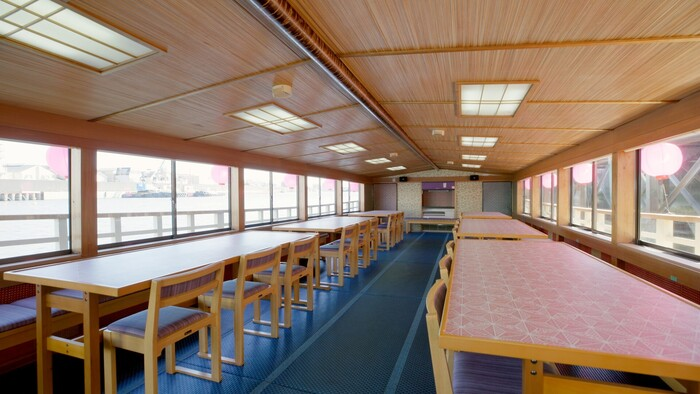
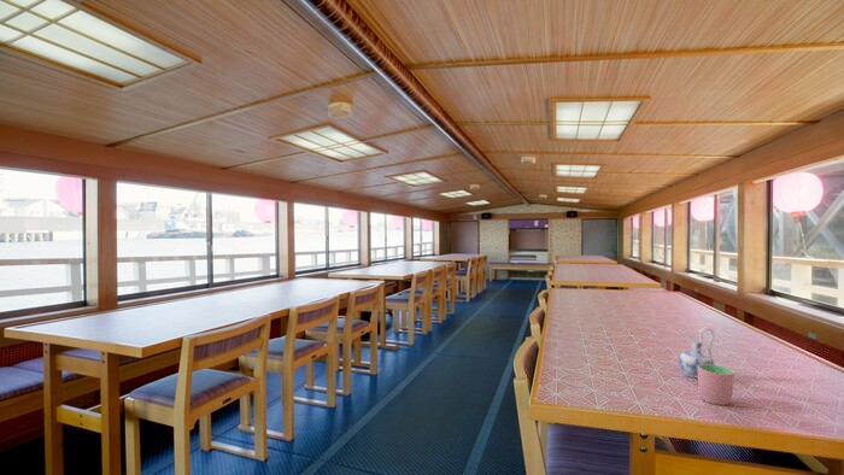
+ cup (717, 383)
+ ceramic pitcher (696, 351)
